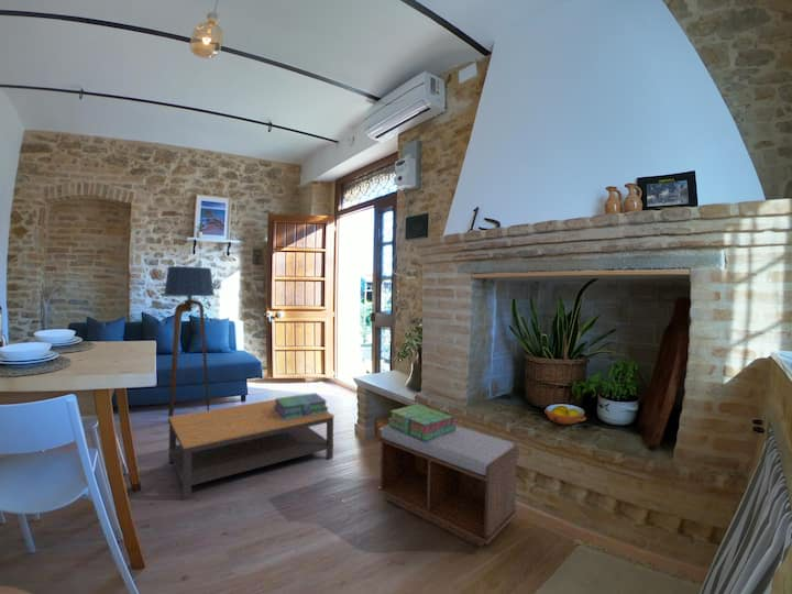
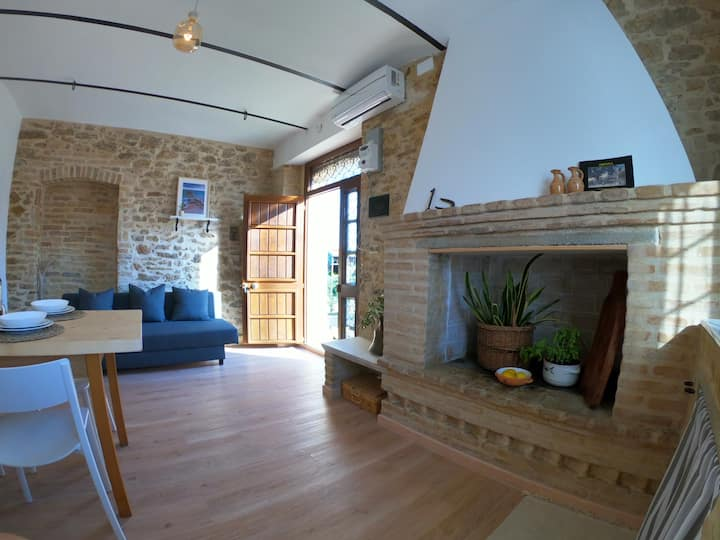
- floor lamp (178, 341)
- coffee table (252, 438)
- bench (444, 471)
- stack of books (420, 420)
- stack of books (300, 405)
